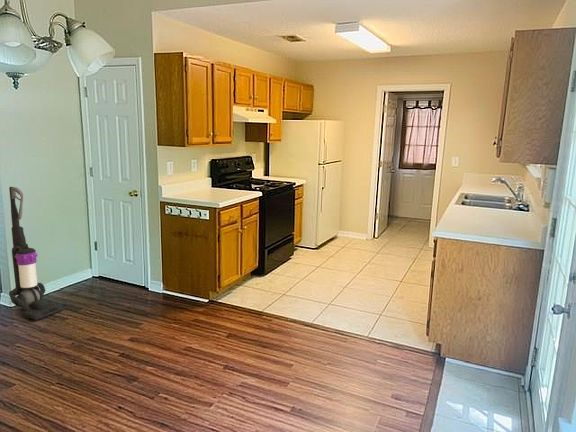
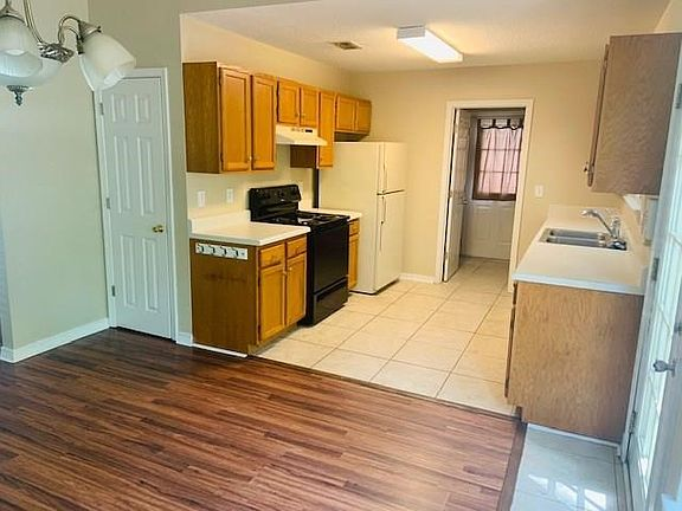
- vacuum cleaner (28, 250)
